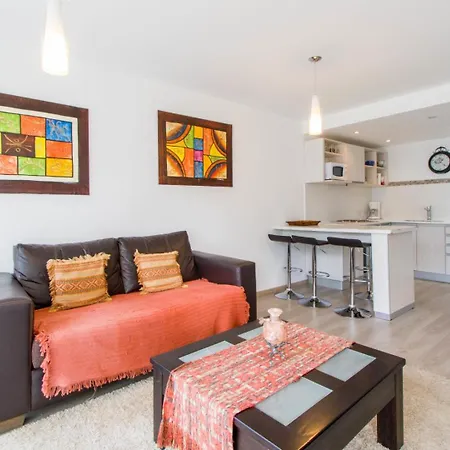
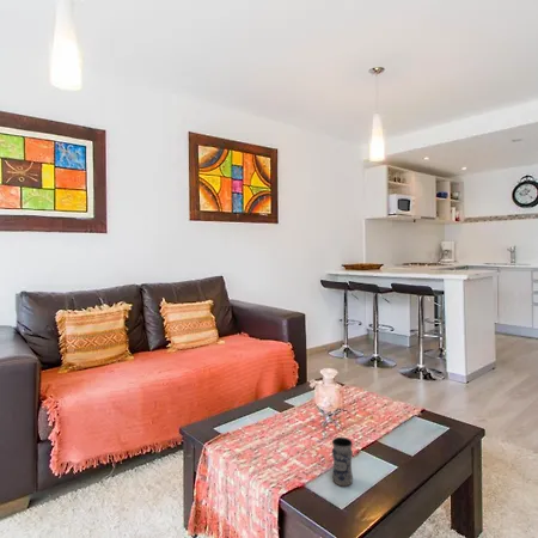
+ jar (342, 460)
